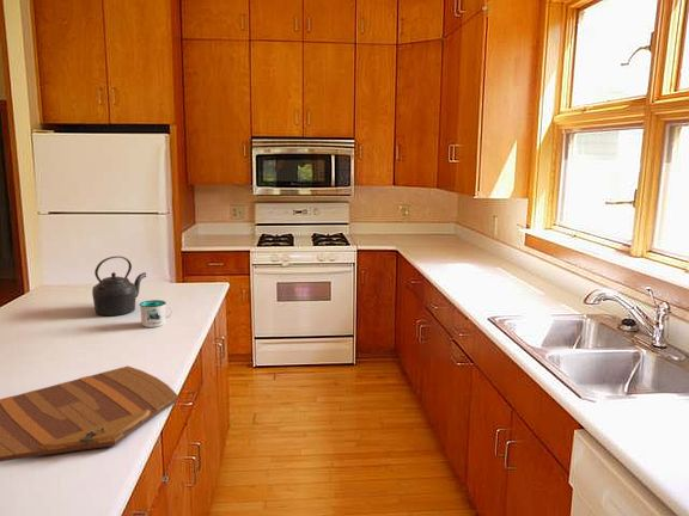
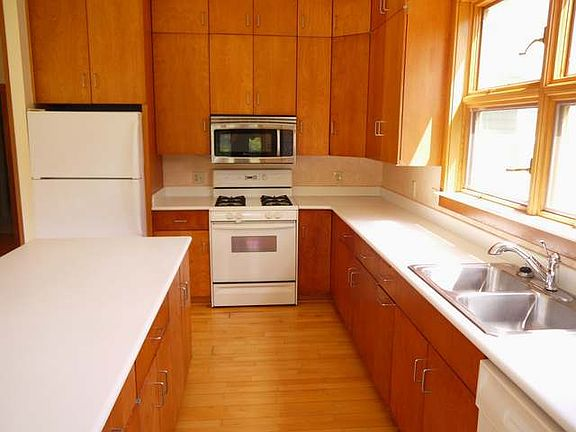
- mug (157, 313)
- cutting board (77, 410)
- kettle (122, 282)
